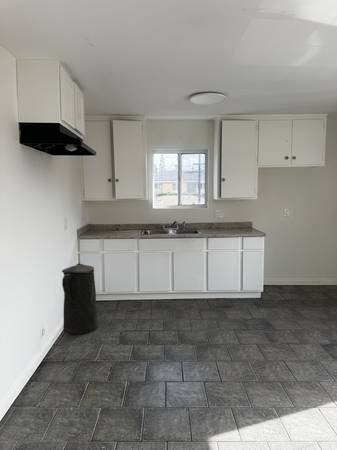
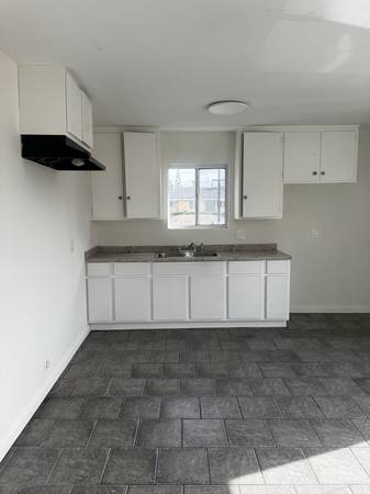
- trash can (79, 296)
